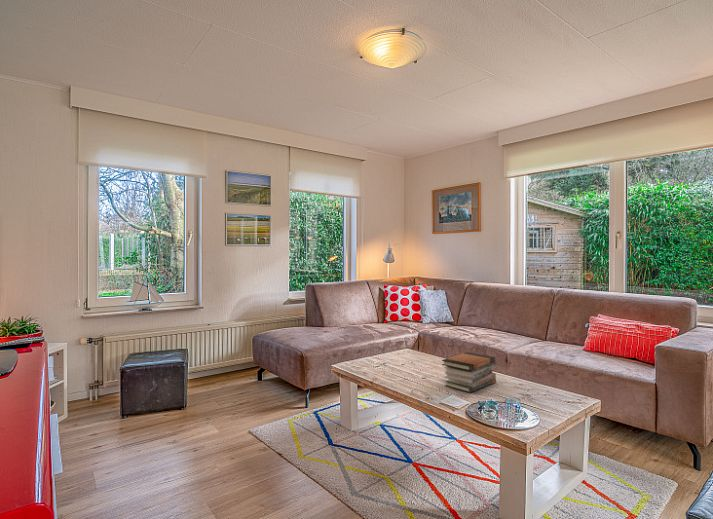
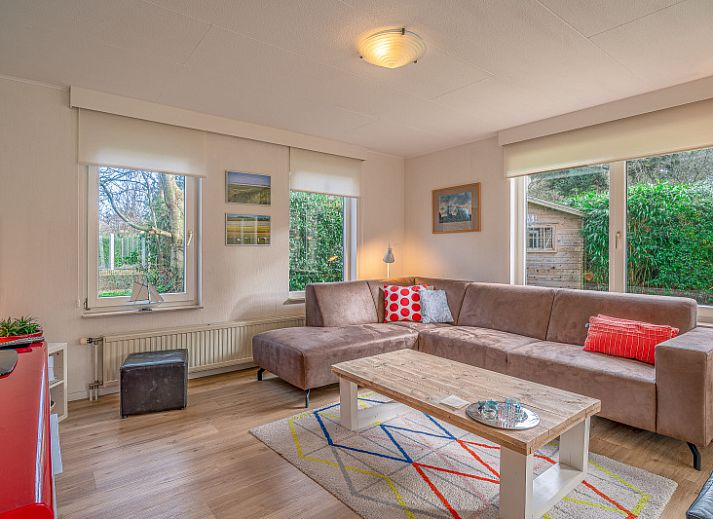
- book stack (469, 371)
